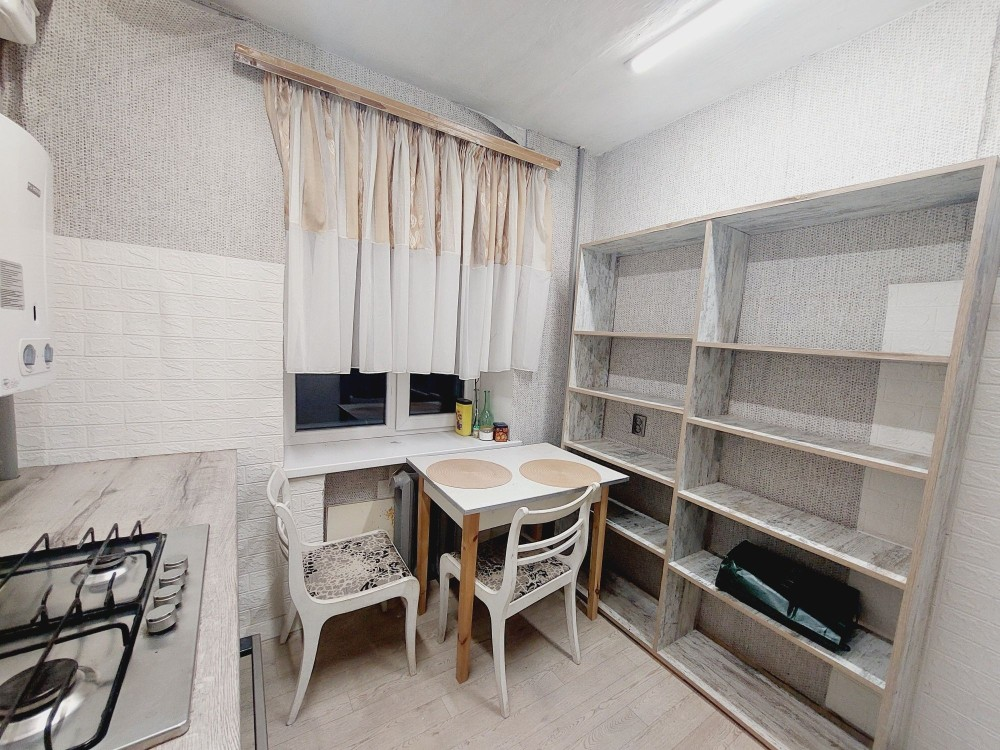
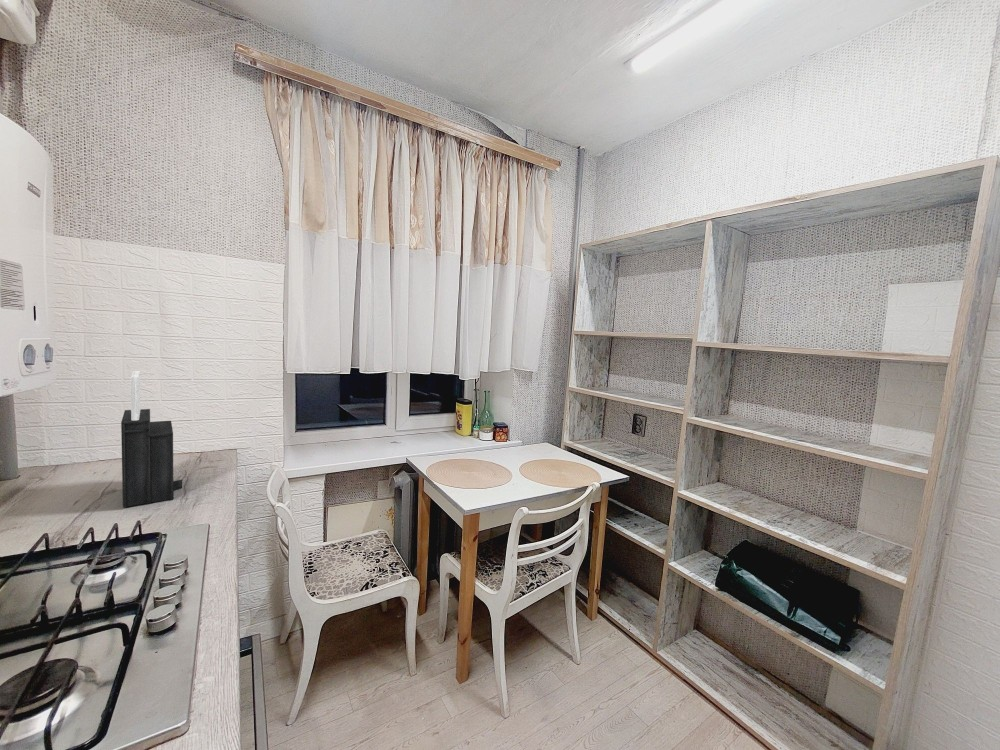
+ knife block (153, 433)
